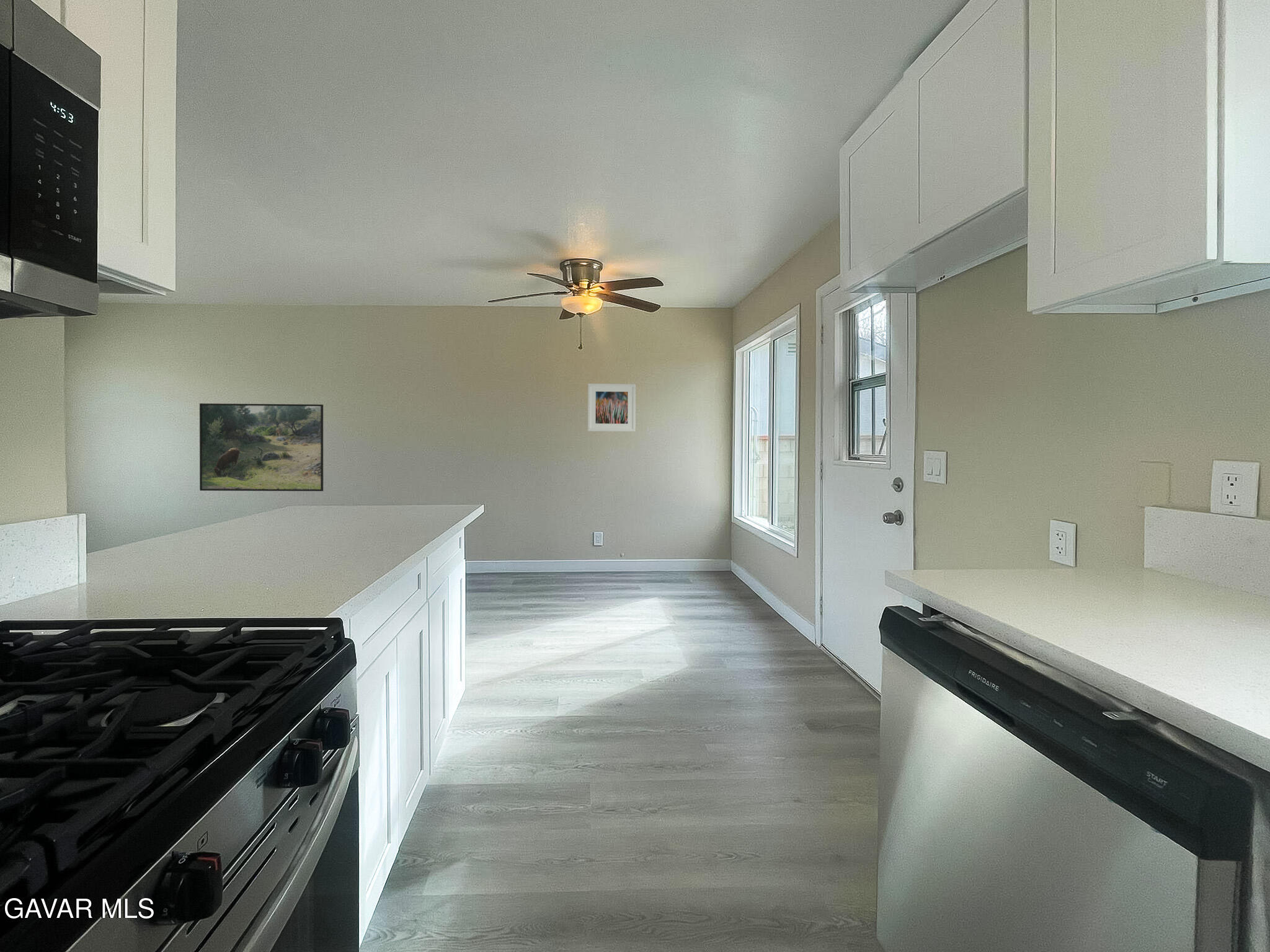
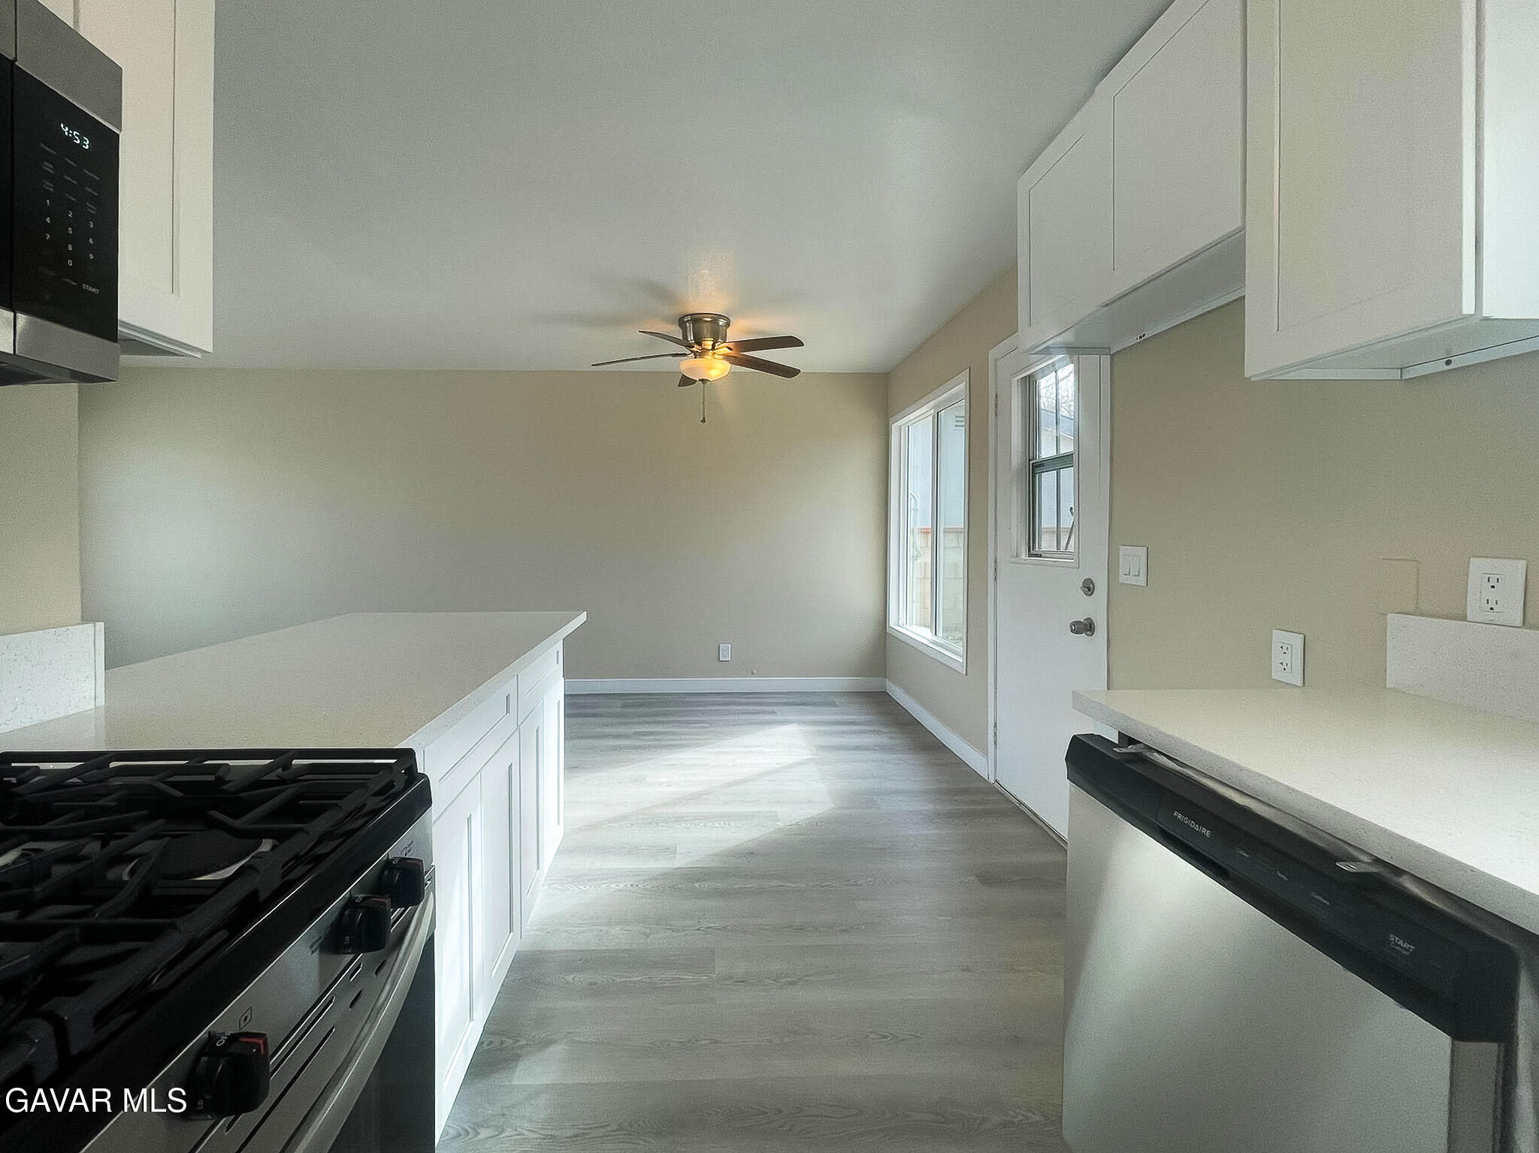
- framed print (611, 407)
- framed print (262, 447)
